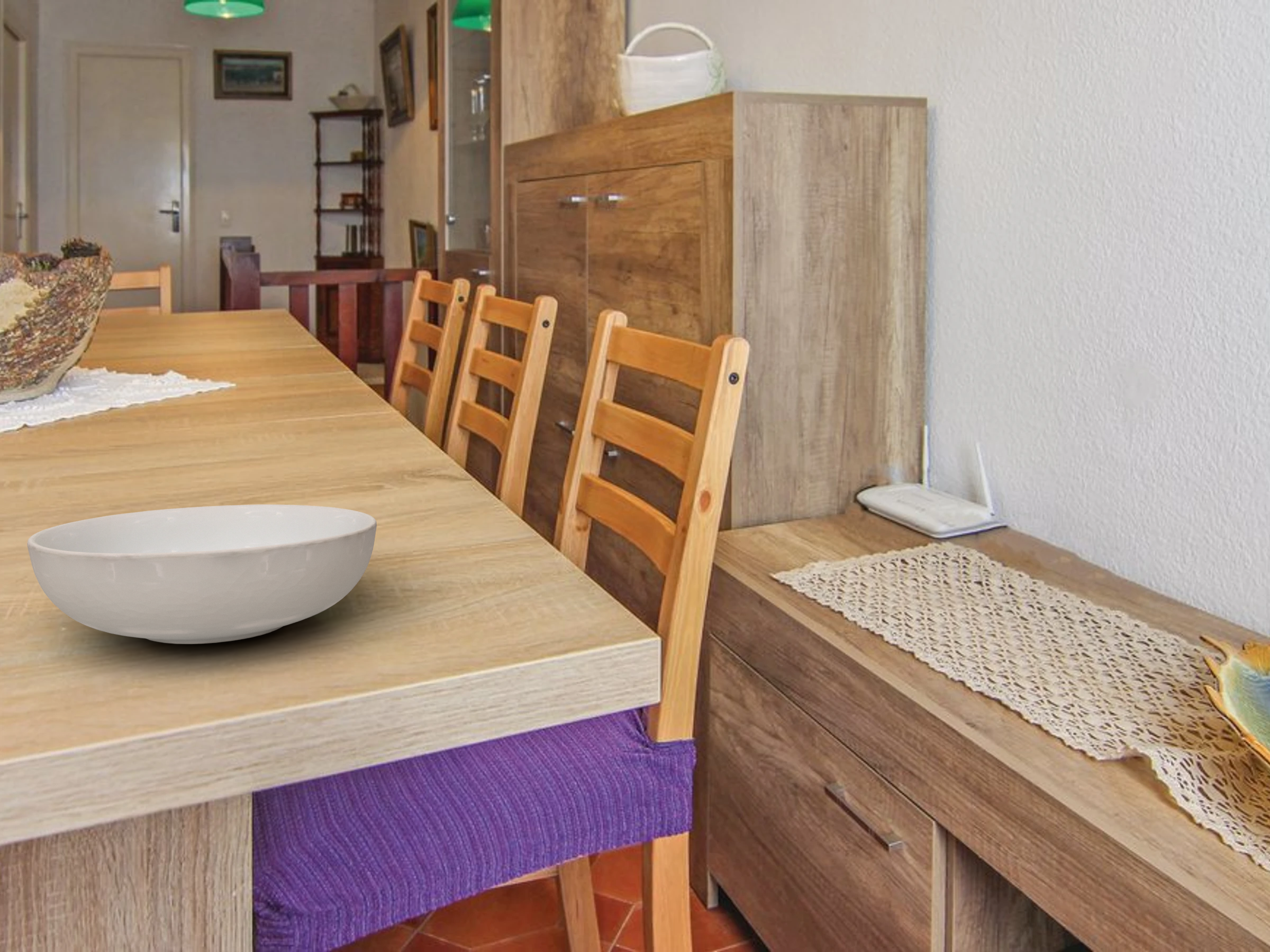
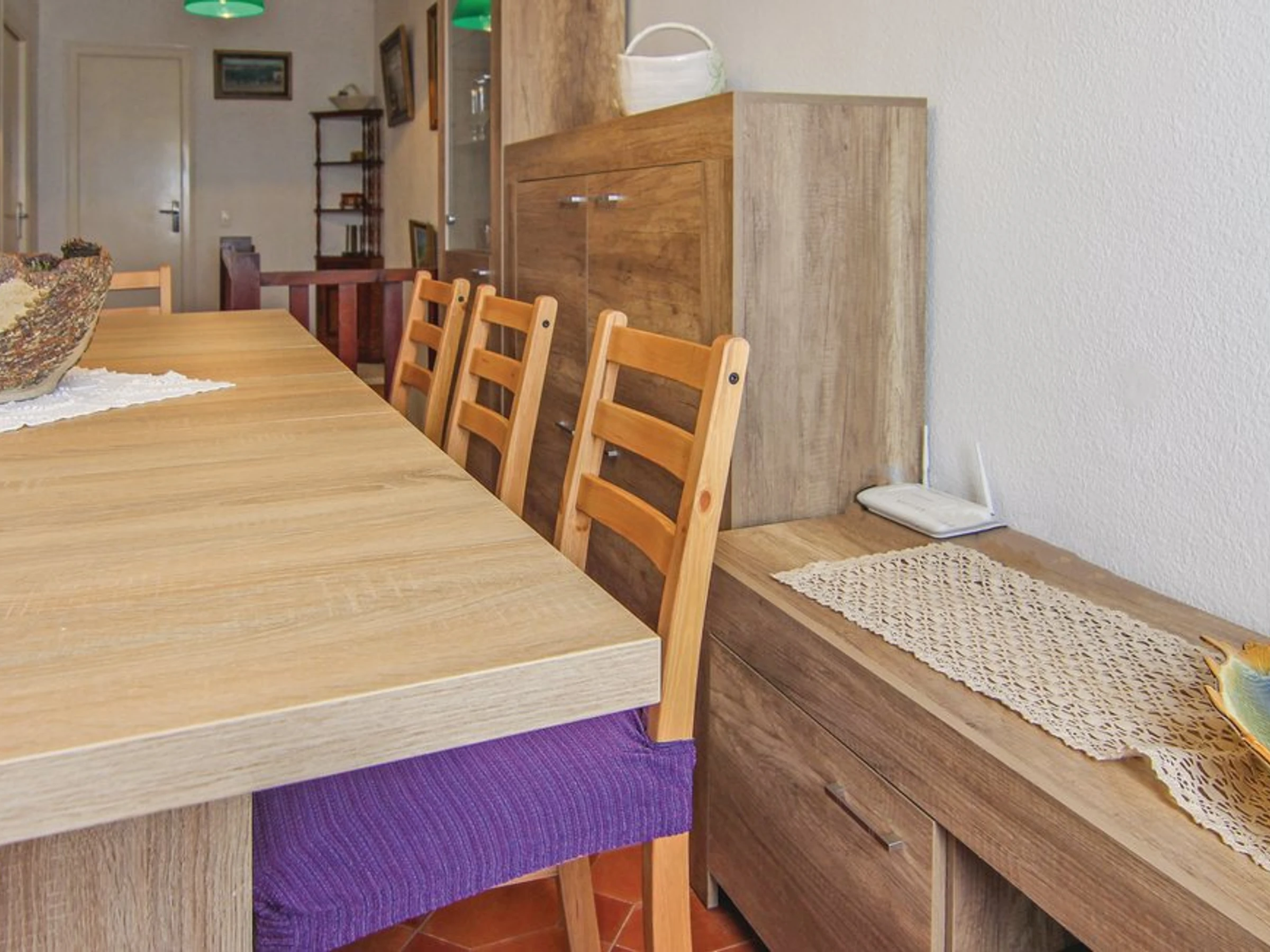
- serving bowl (212, 575)
